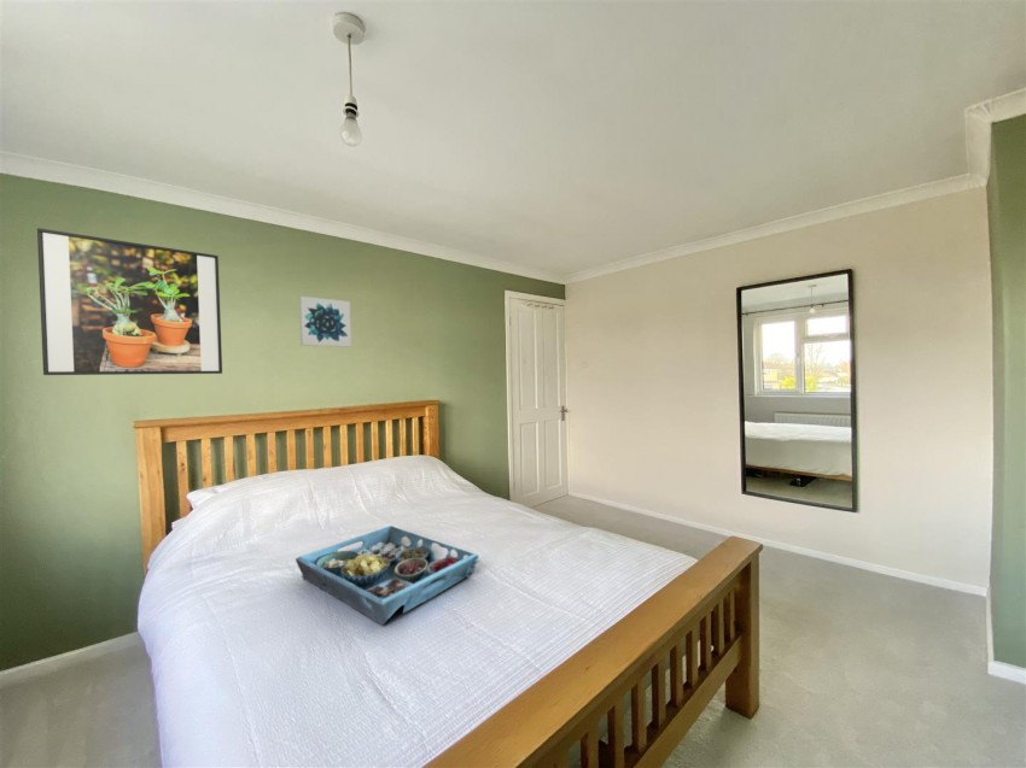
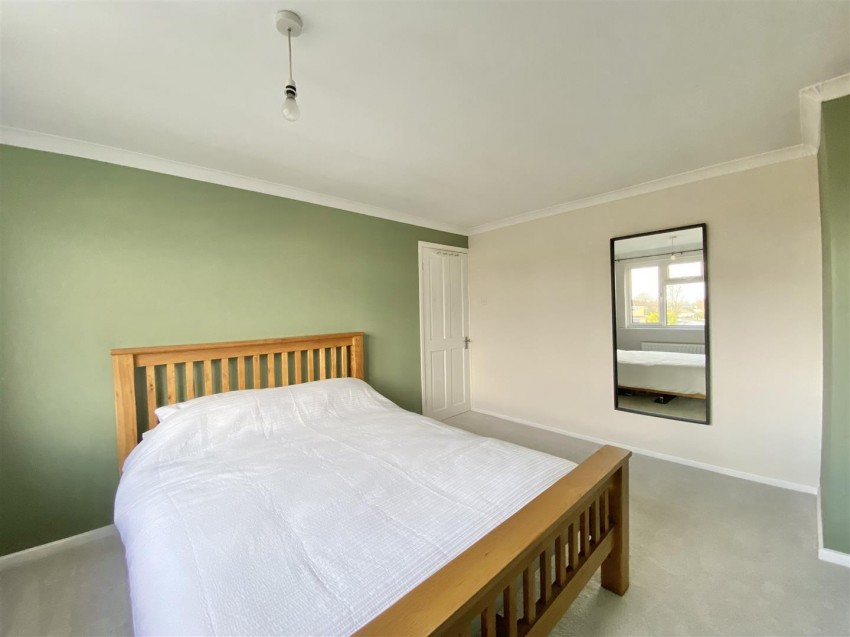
- wall art (326, 322)
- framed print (140, 309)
- serving tray (386, 565)
